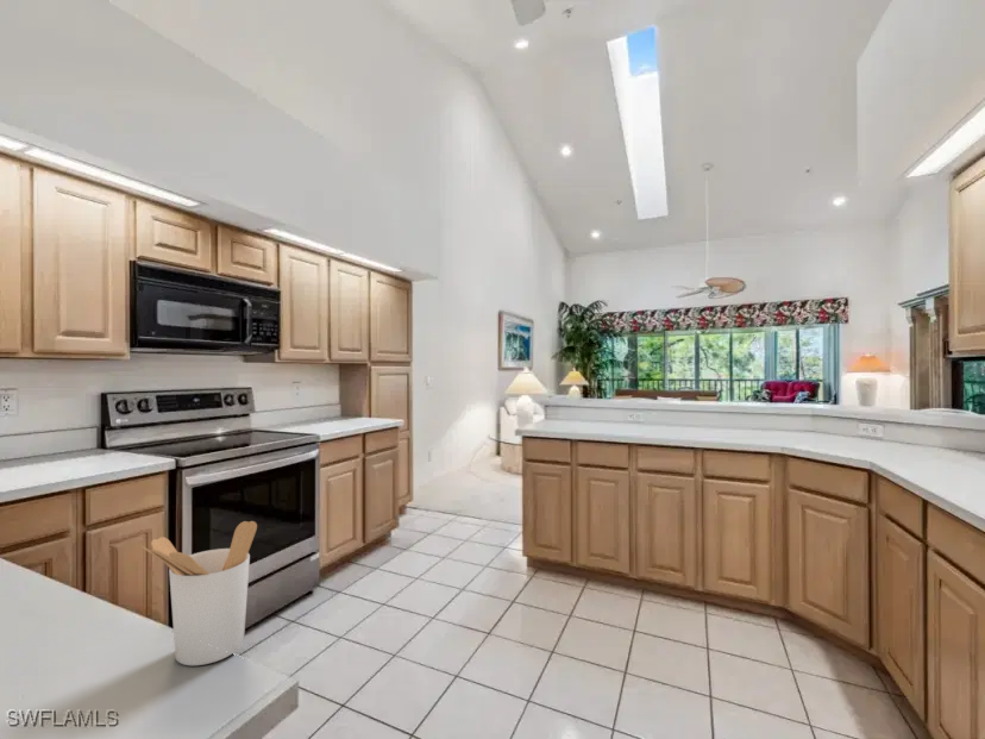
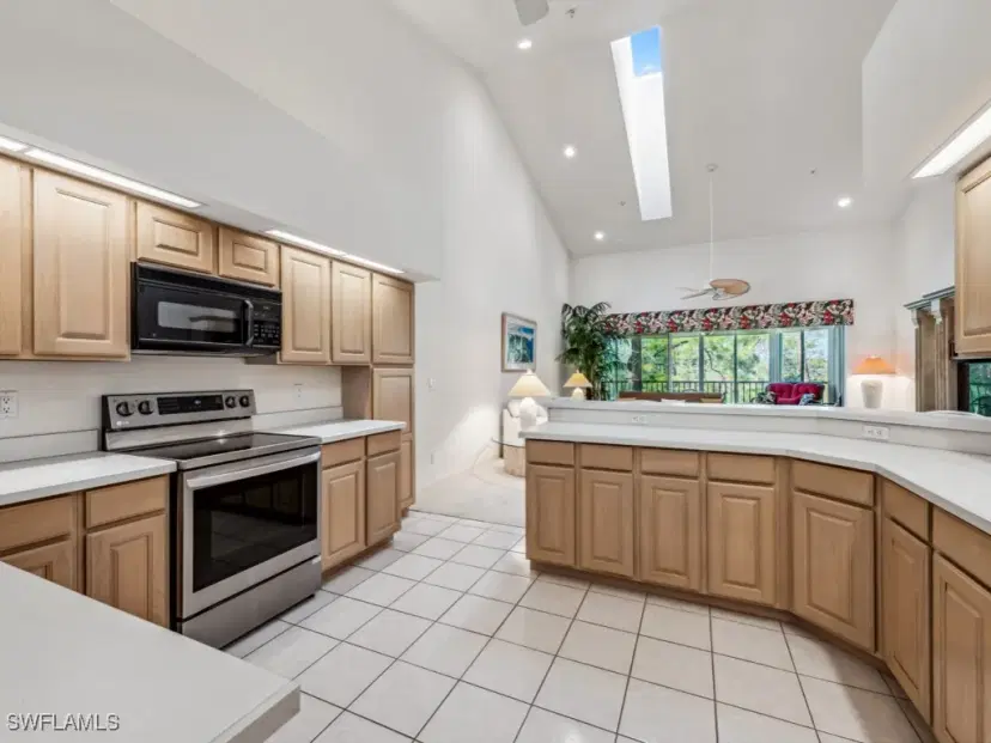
- utensil holder (197, 591)
